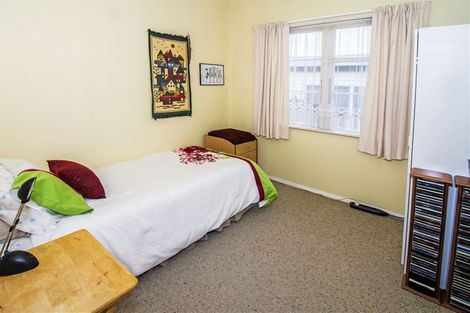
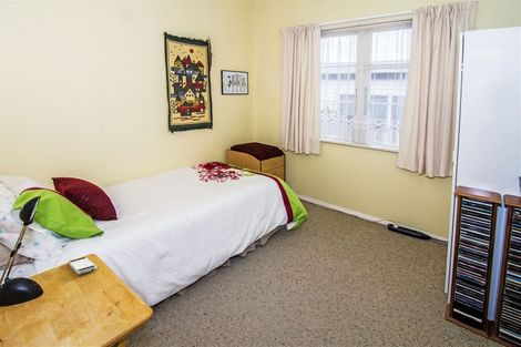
+ smartphone (82, 265)
